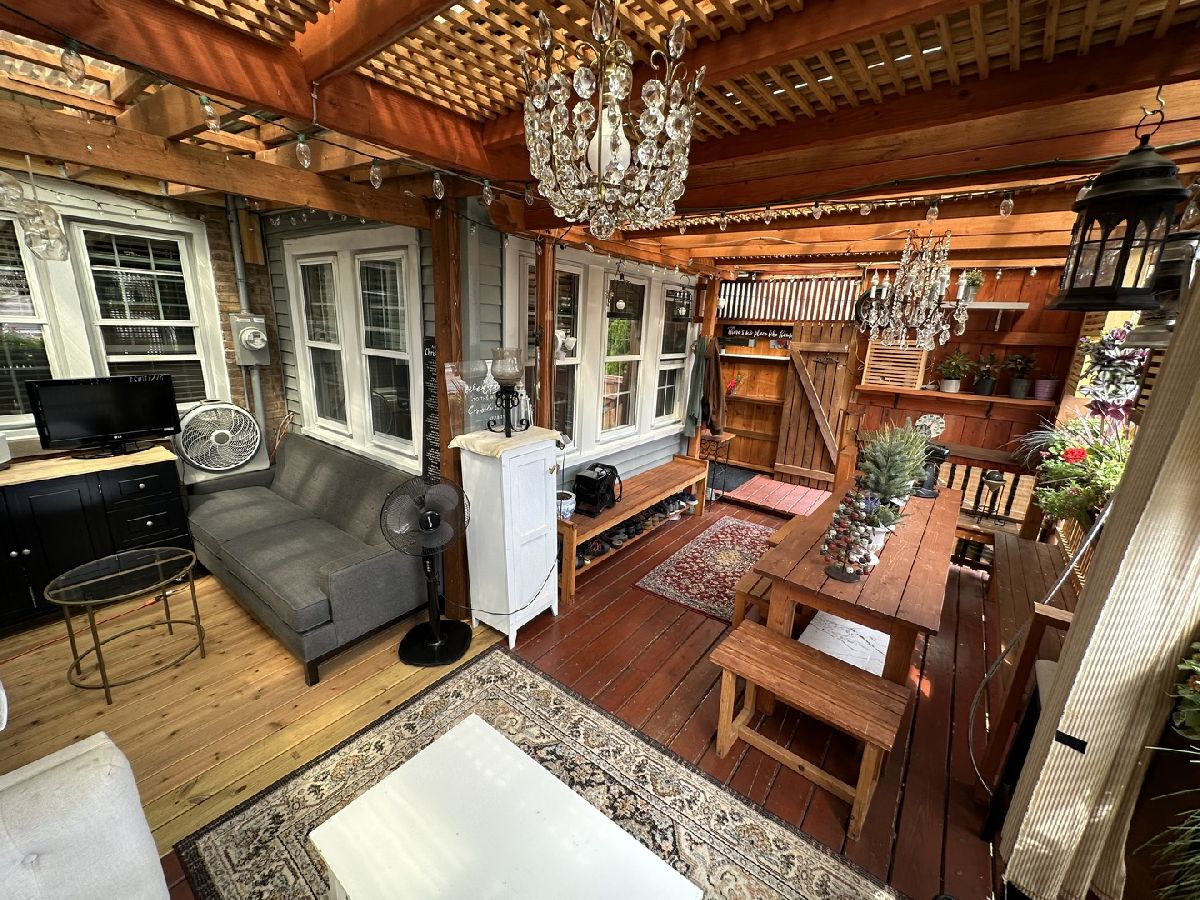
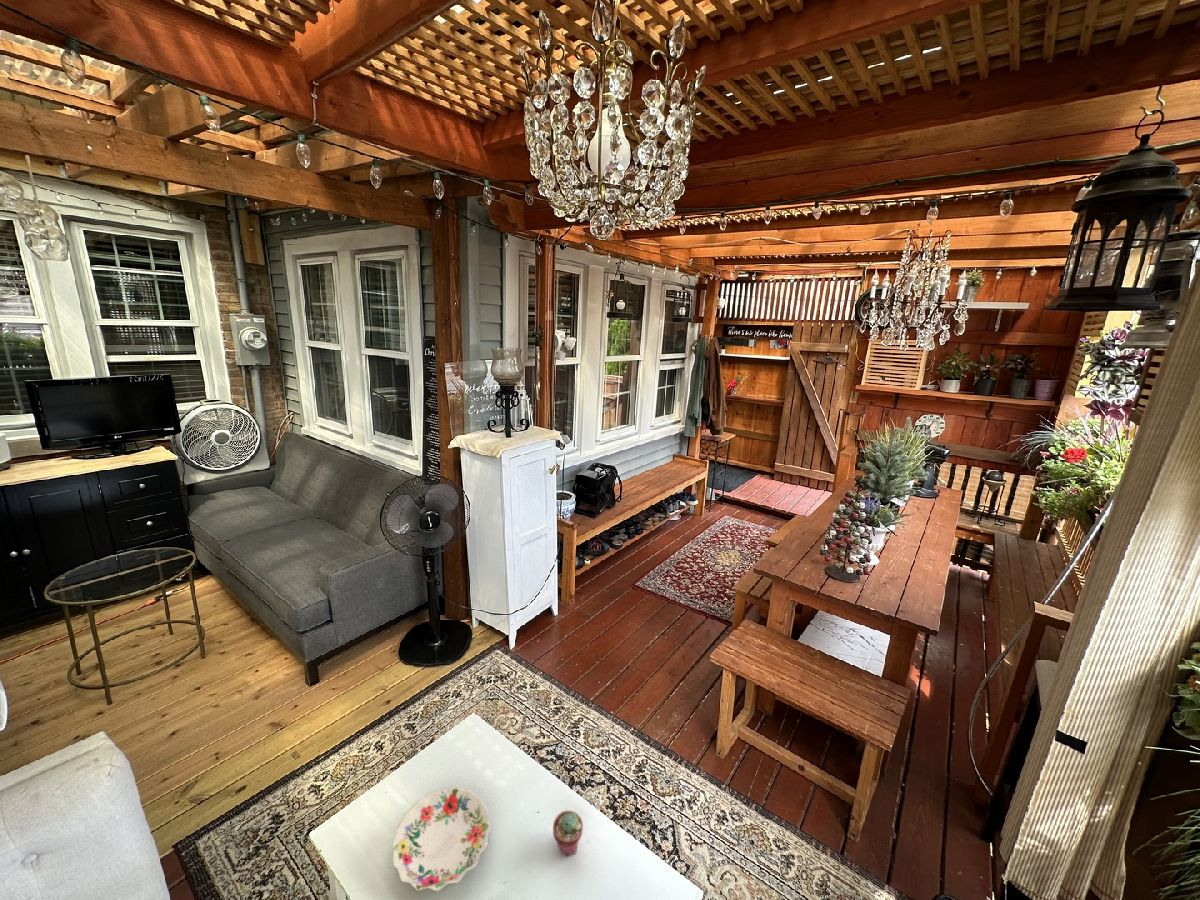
+ decorative bowl (442, 839)
+ potted succulent (567, 831)
